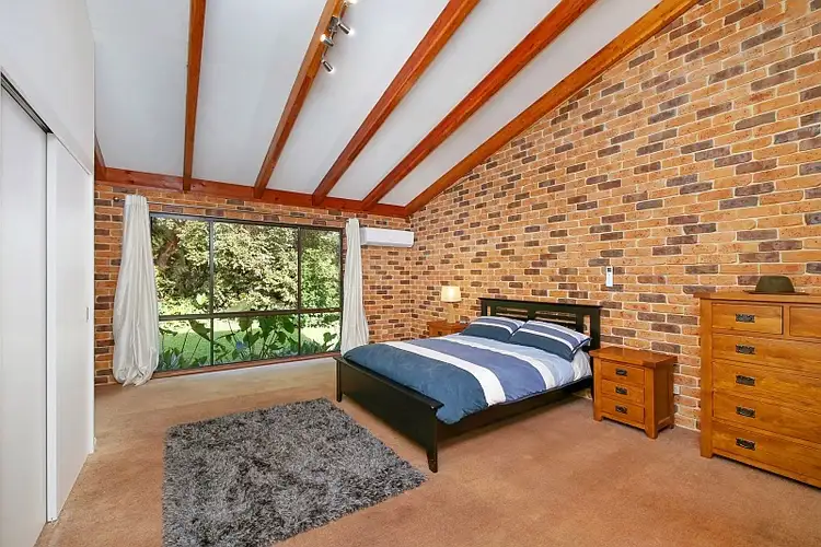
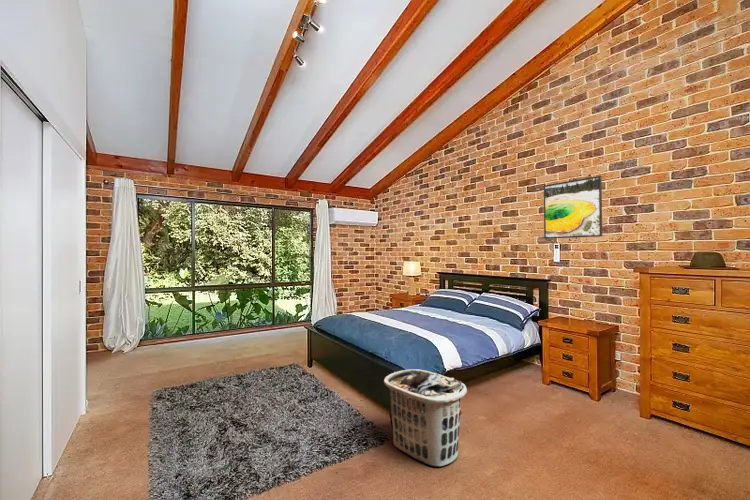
+ clothes hamper (424, 409)
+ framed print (571, 209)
